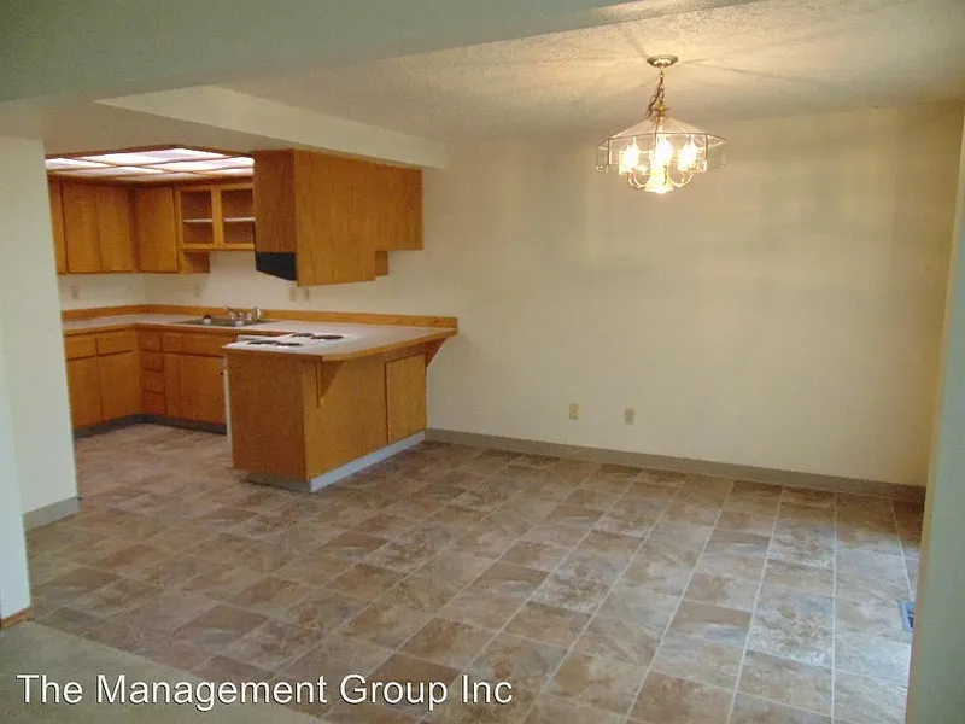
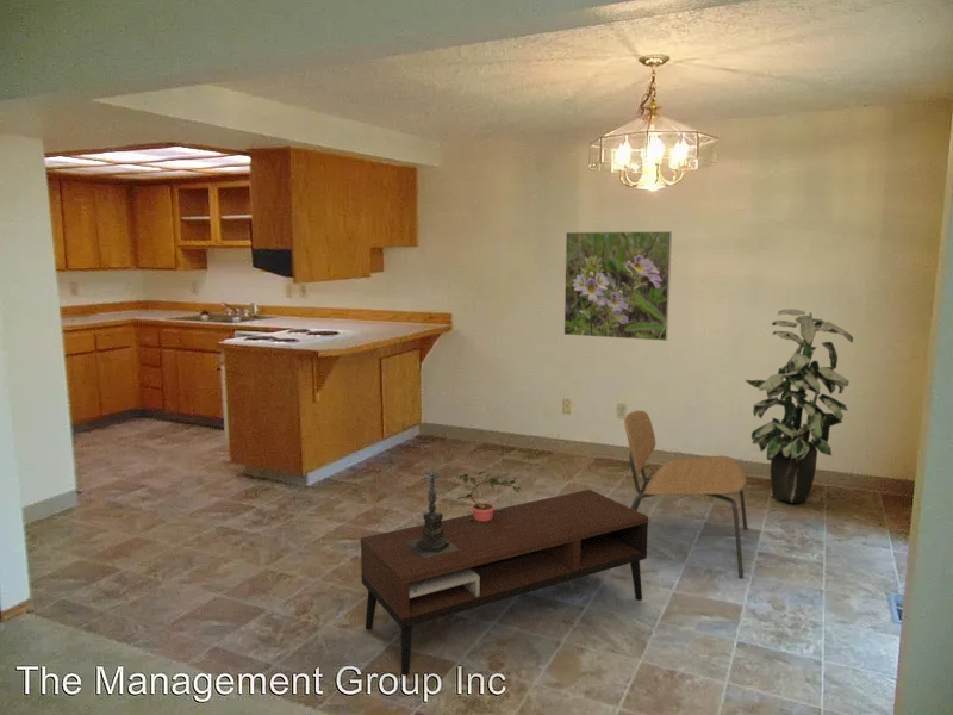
+ indoor plant (795, 405)
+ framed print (615, 285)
+ chair (693, 483)
+ candle holder (431, 504)
+ coffee table (509, 570)
+ potted plant (492, 486)
